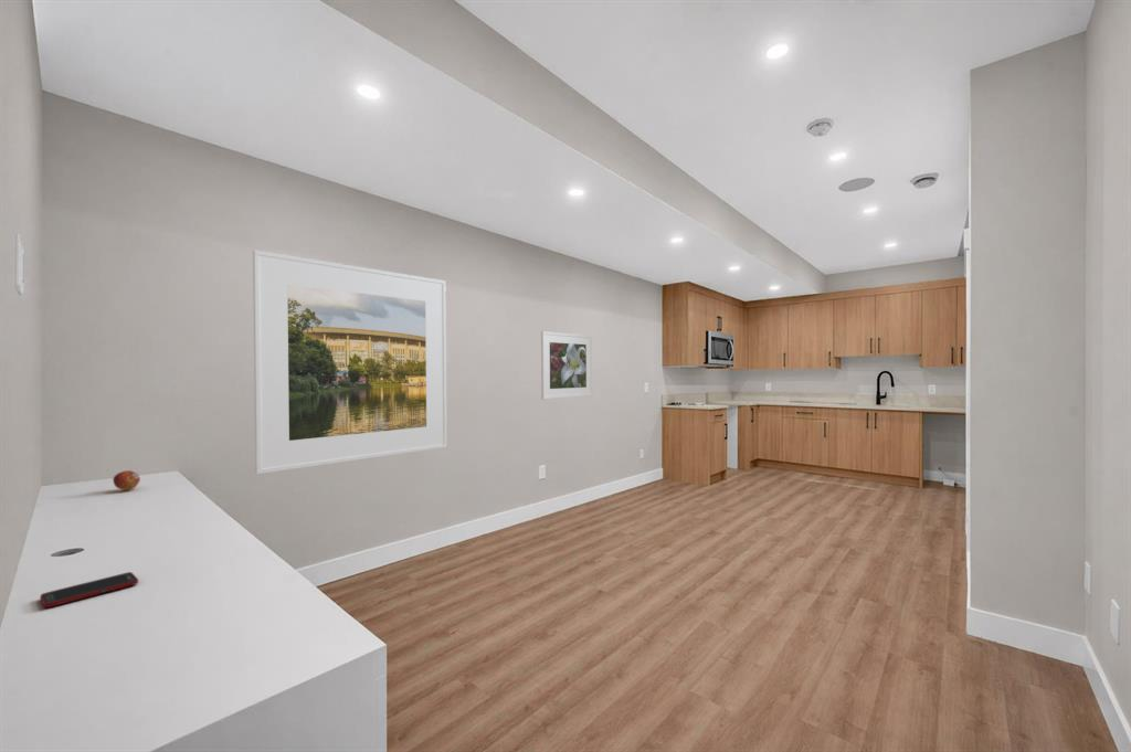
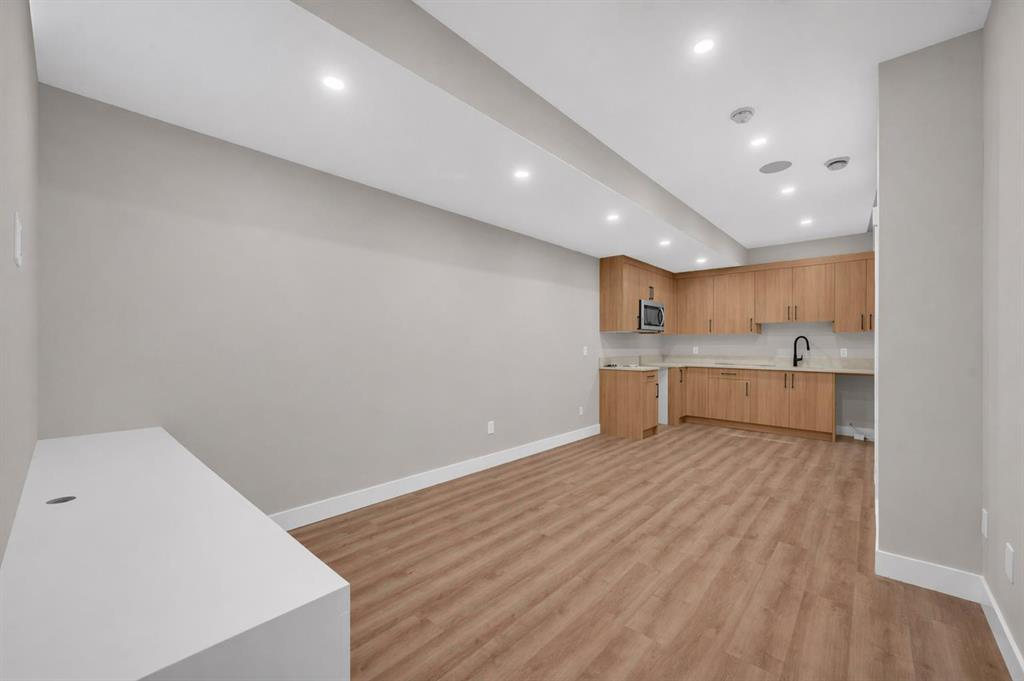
- cell phone (91, 589)
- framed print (363, 363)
- fruit (127, 480)
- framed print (568, 366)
